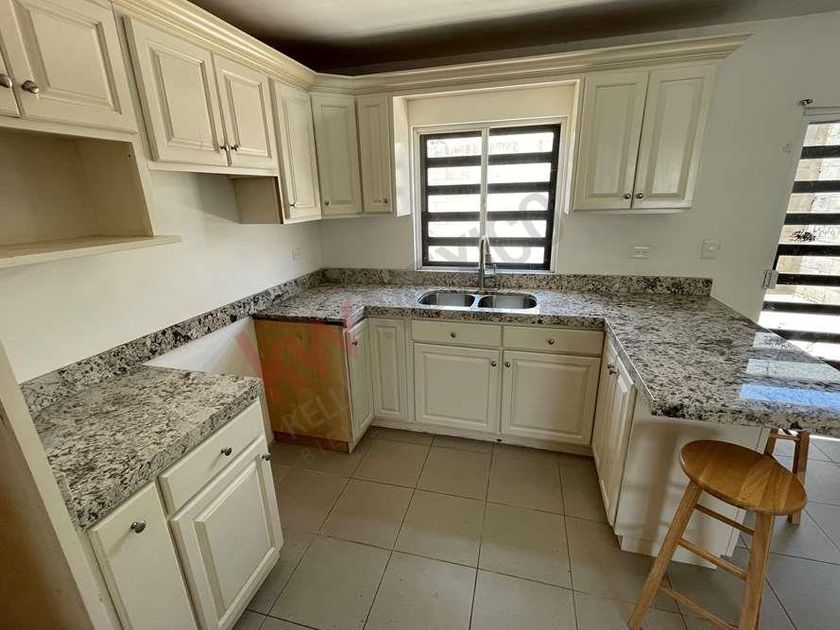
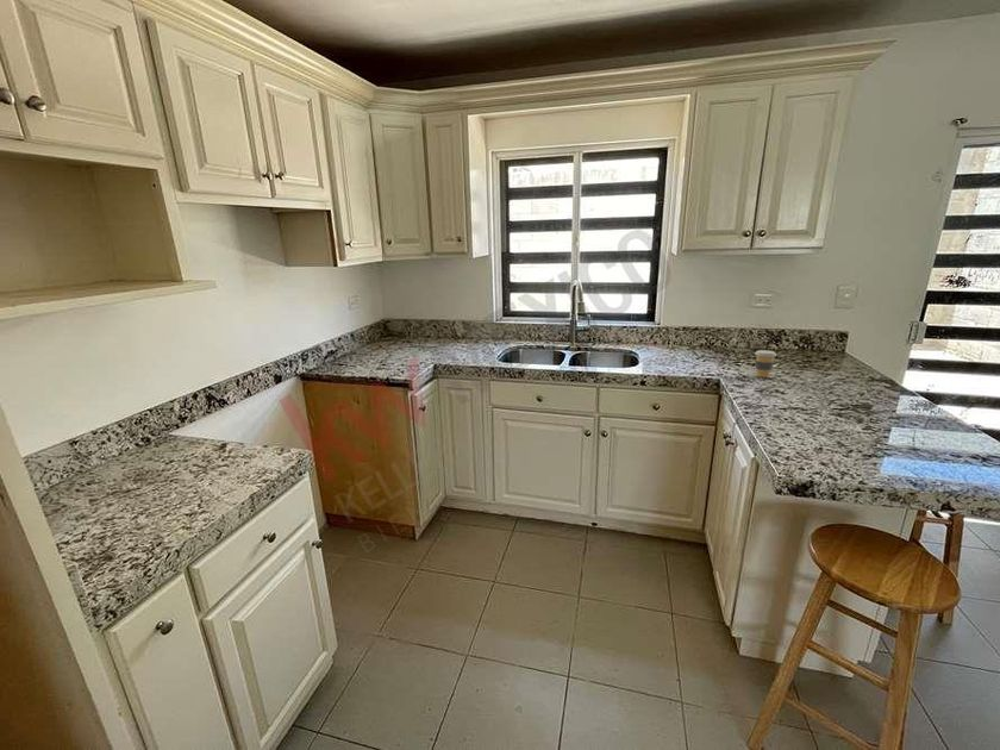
+ coffee cup (763, 363)
